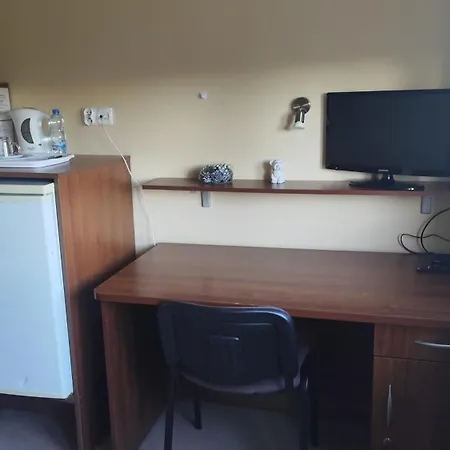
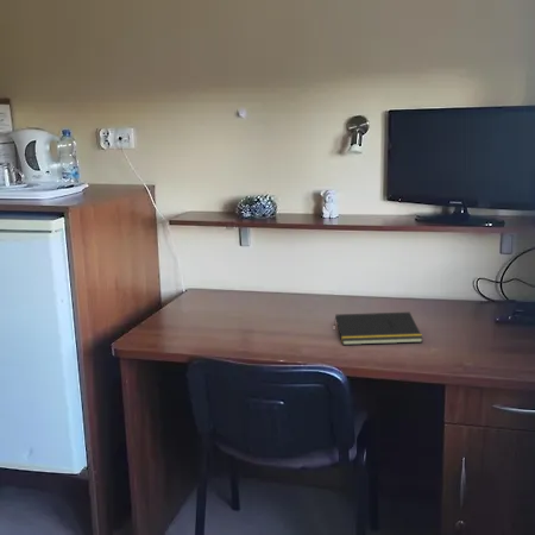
+ notepad (377, 327)
